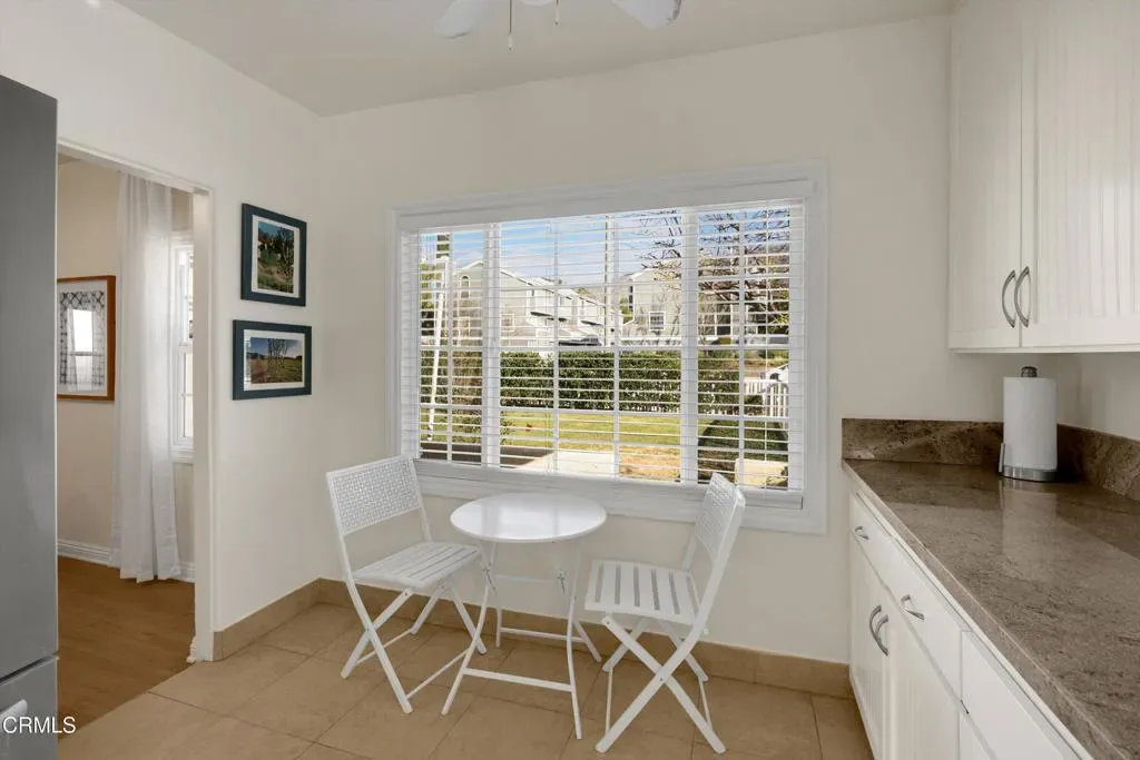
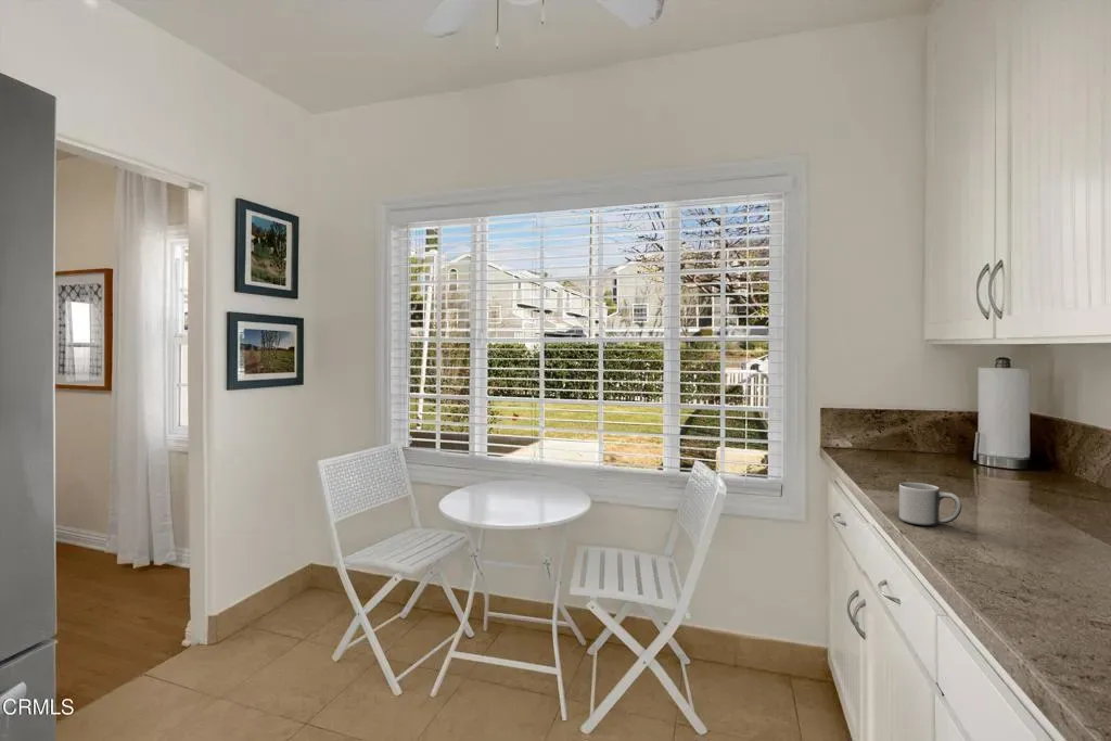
+ mug (929, 504)
